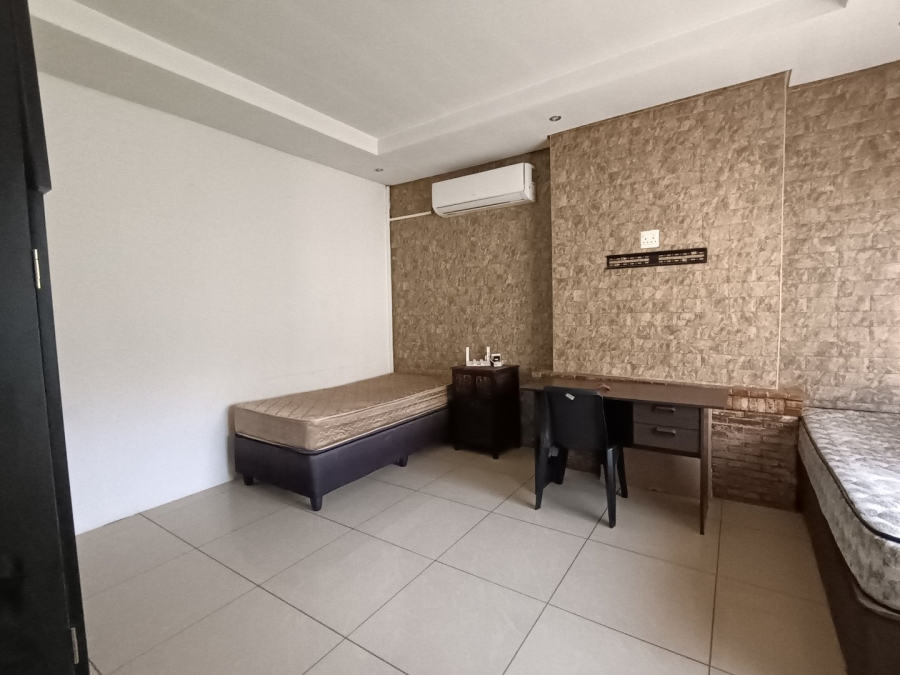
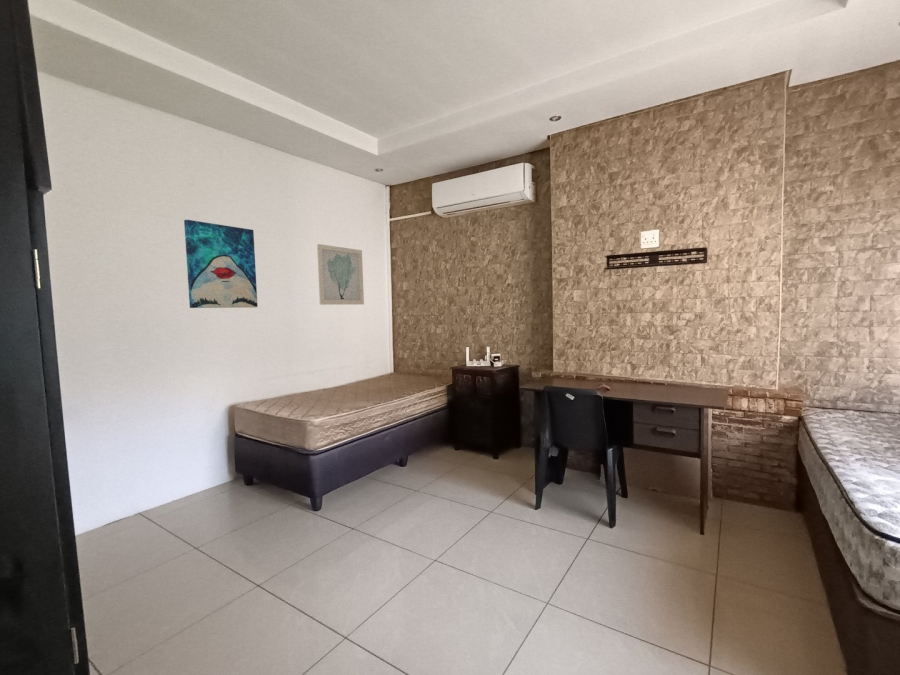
+ wall art (223, 266)
+ wall art (341, 276)
